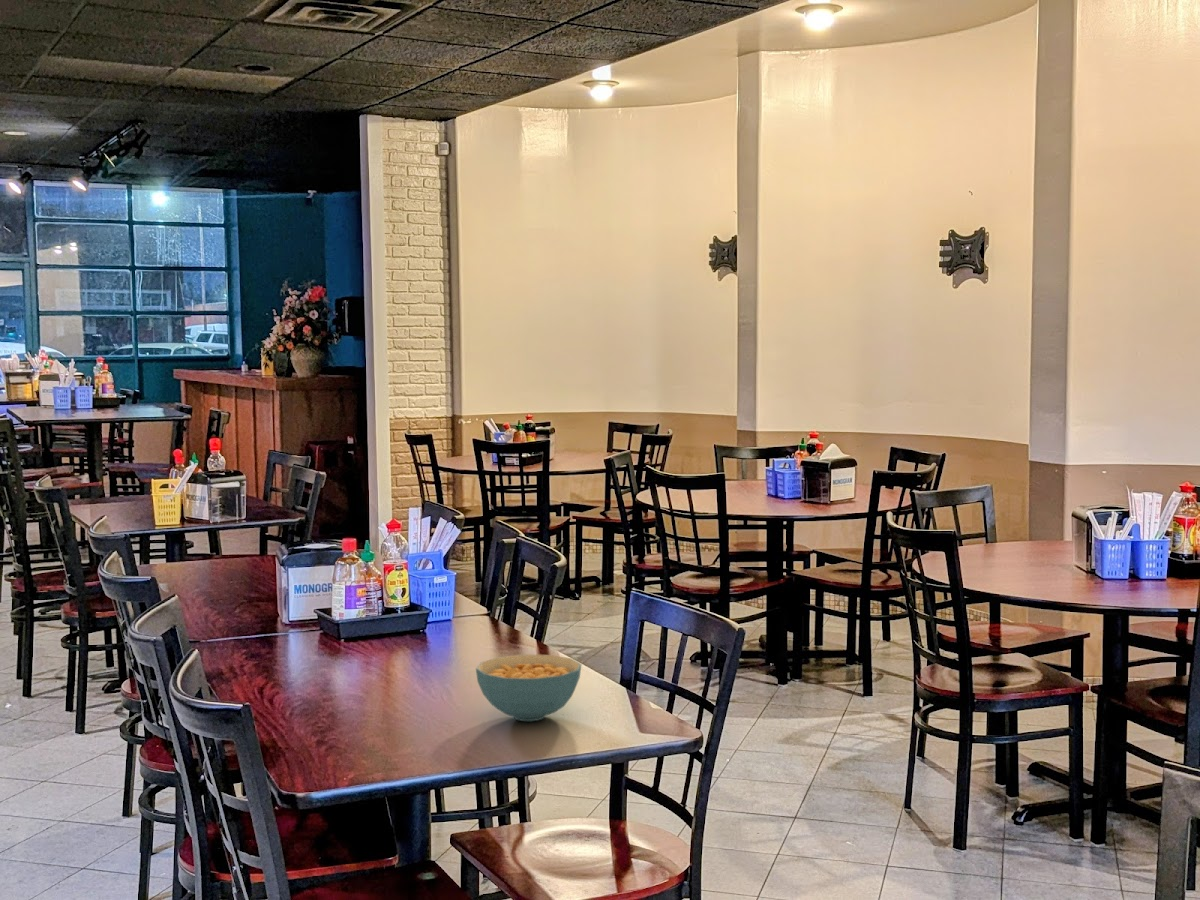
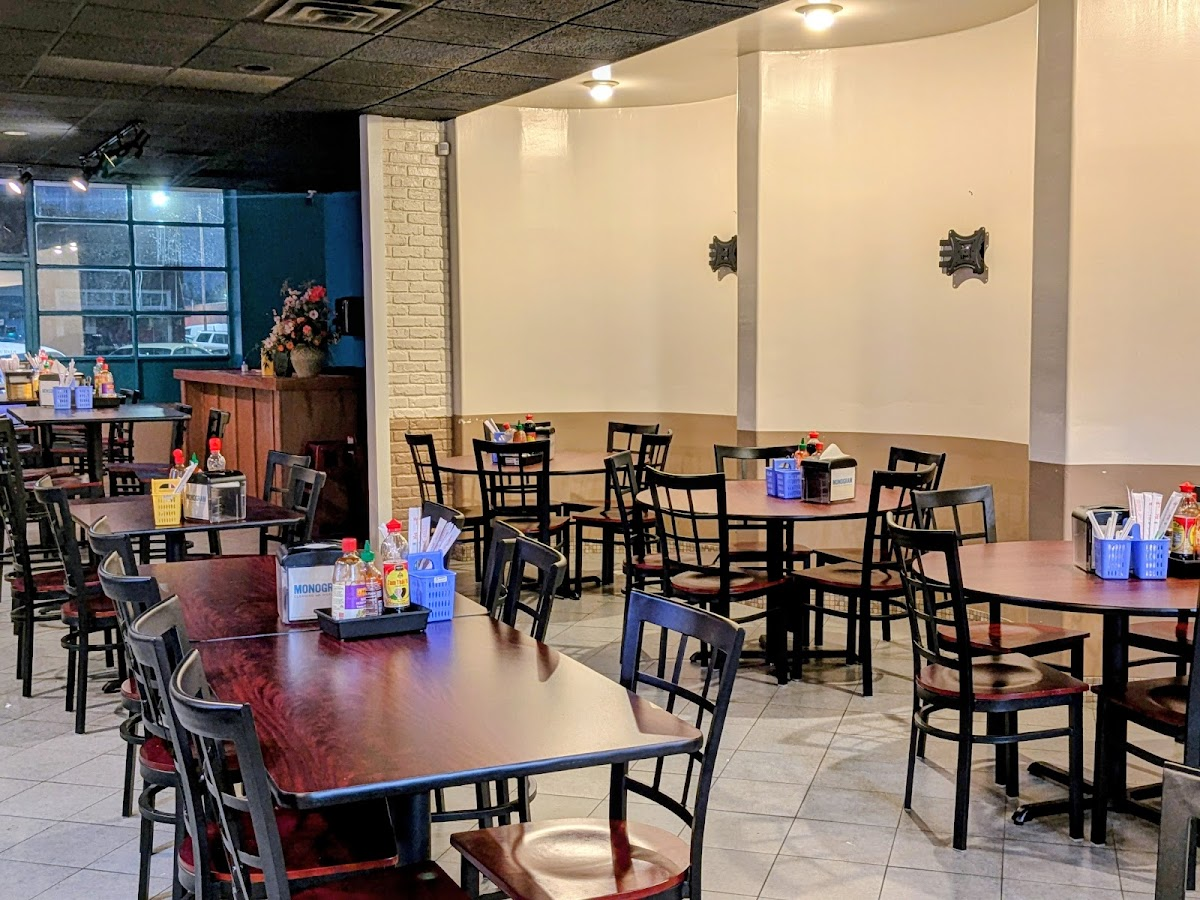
- cereal bowl (529, 691)
